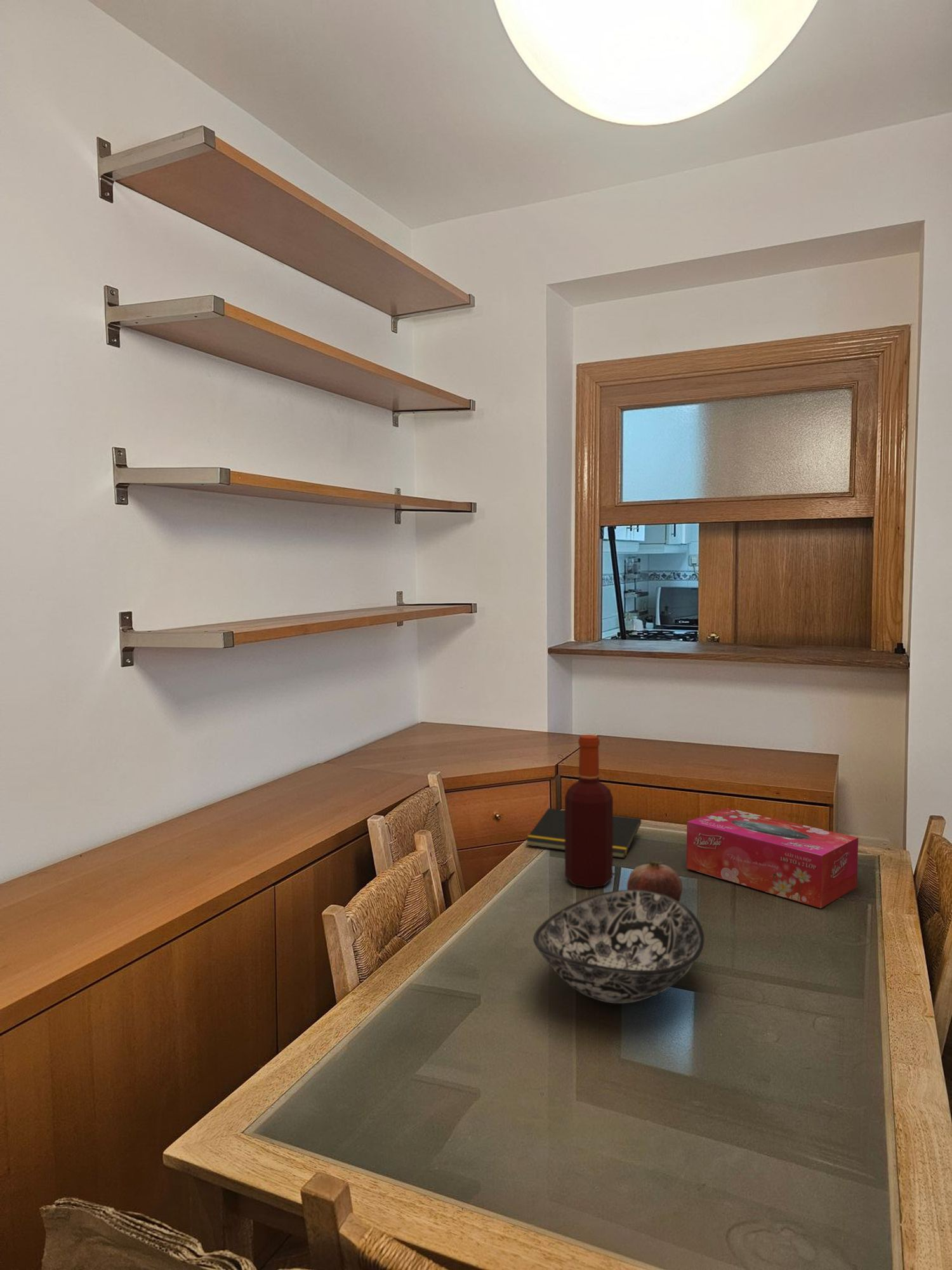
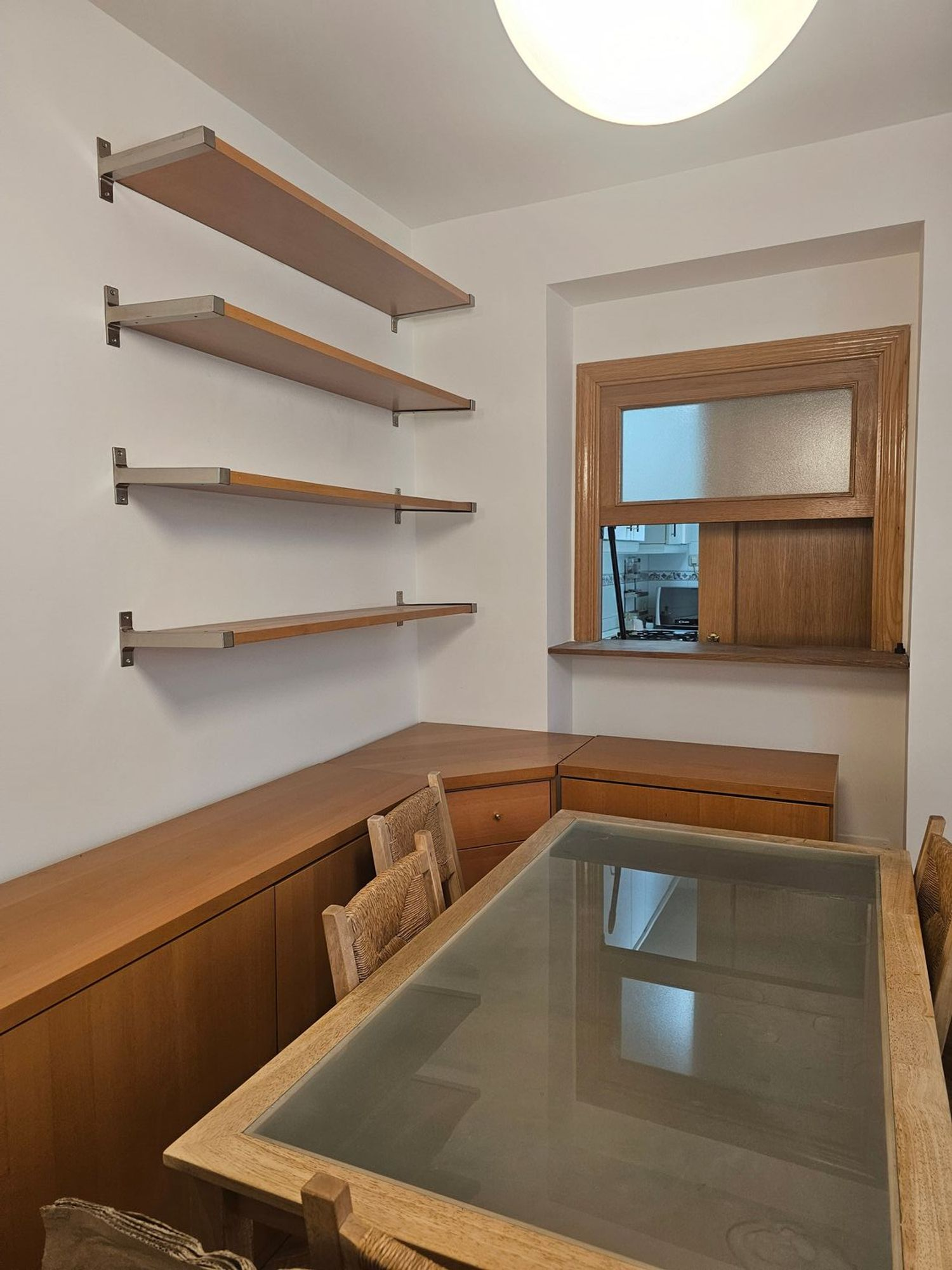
- notepad (564, 831)
- bowl (618, 954)
- fruit (654, 885)
- tissue box (769, 853)
- bottle (588, 808)
